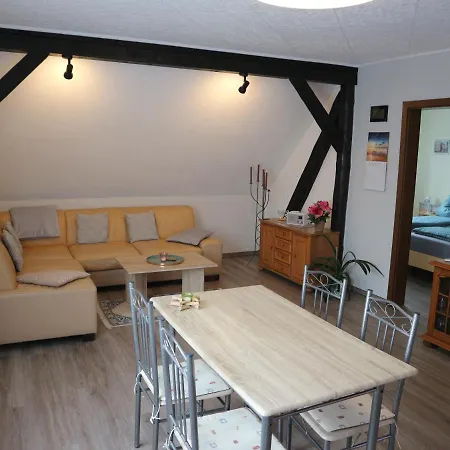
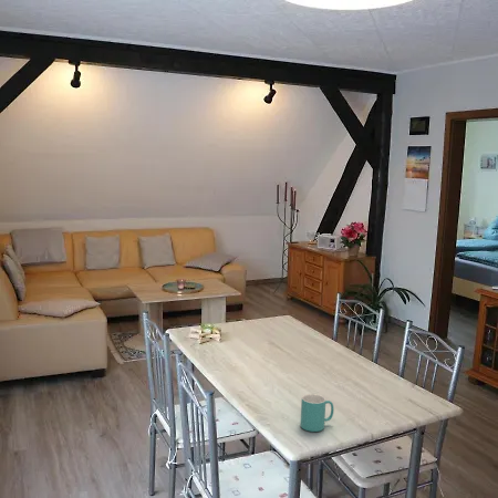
+ mug (318, 412)
